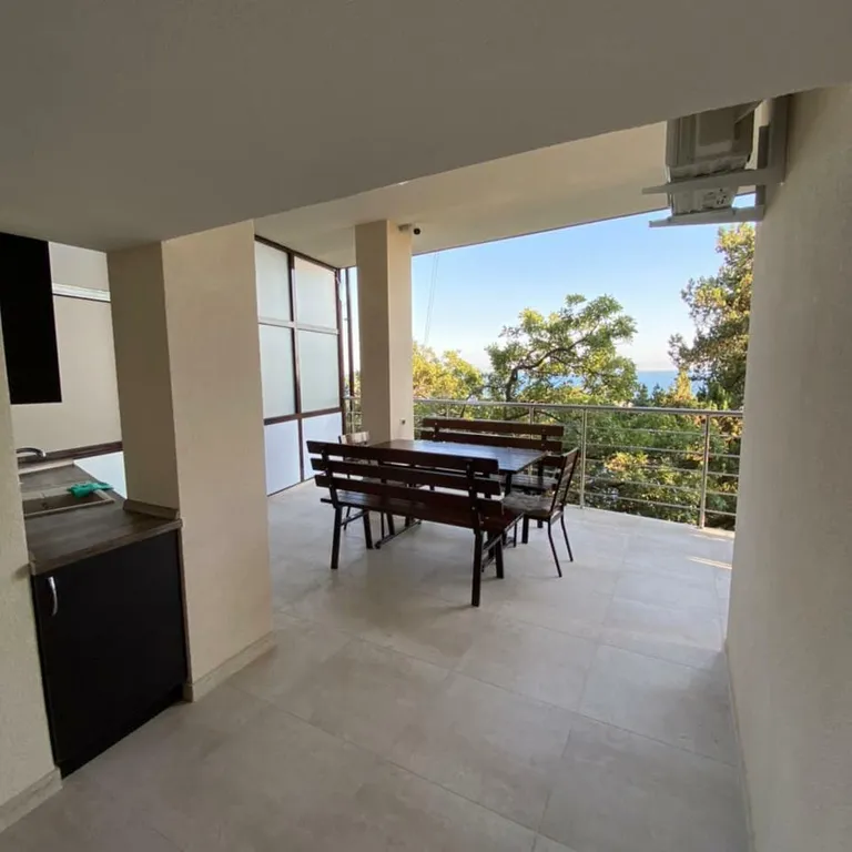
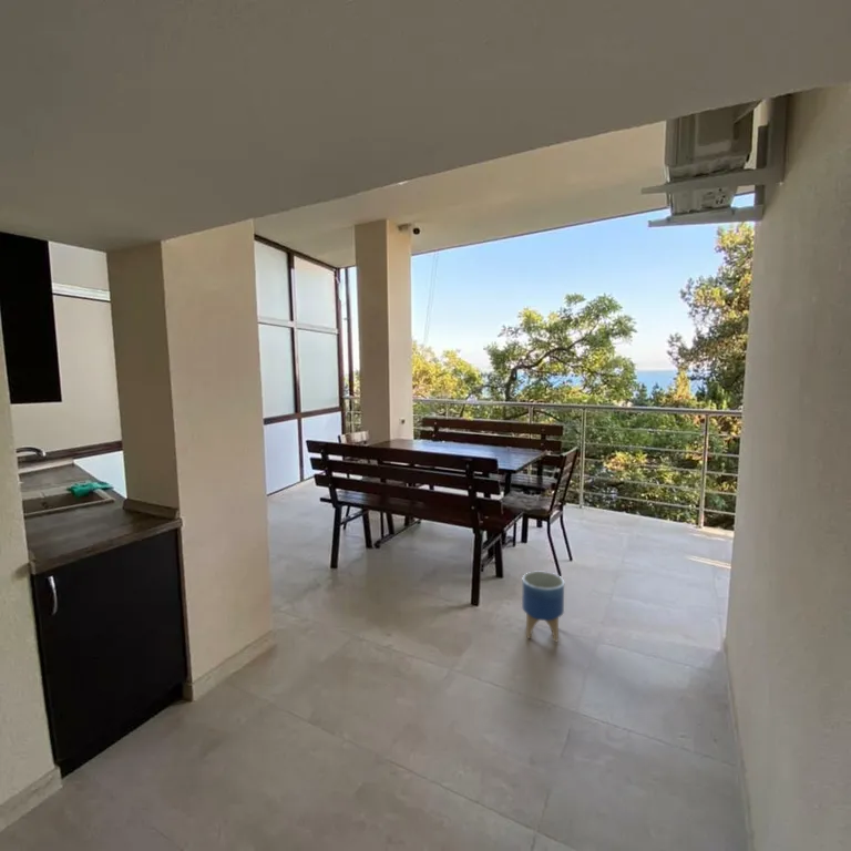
+ planter (542, 606)
